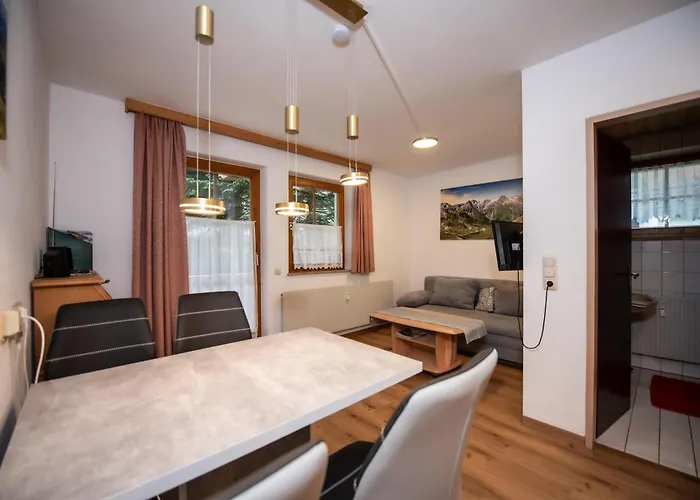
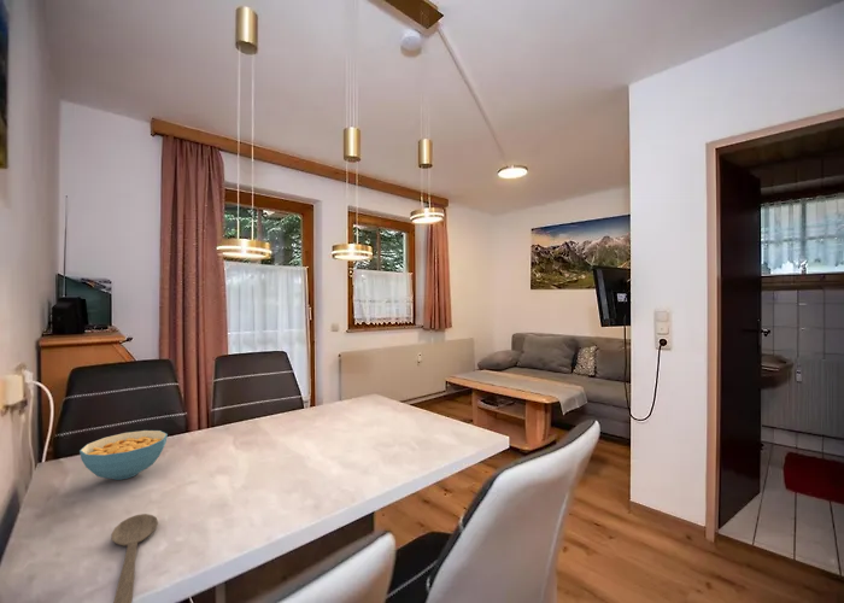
+ wooden spoon (130, 554)
+ cereal bowl (125, 458)
